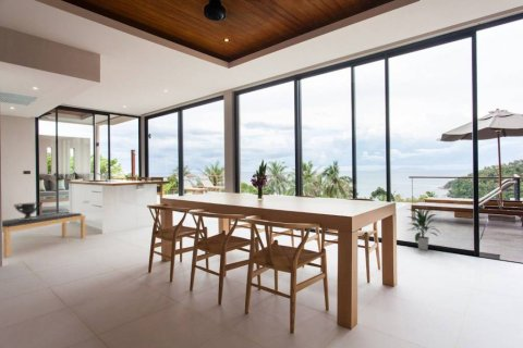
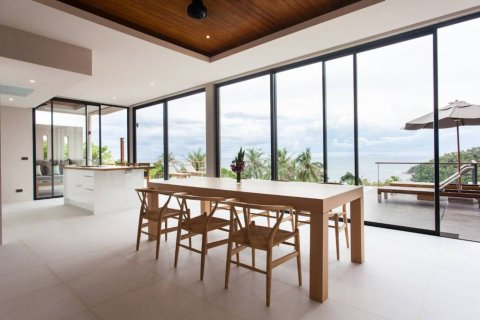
- bench (39, 226)
- indoor plant (422, 226)
- decorative urn (28, 210)
